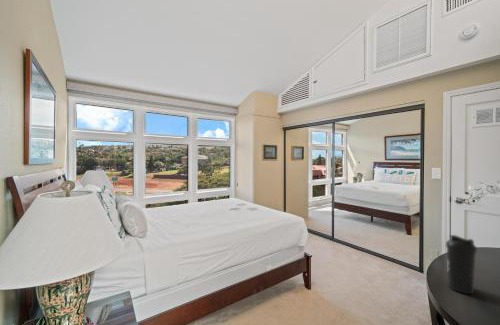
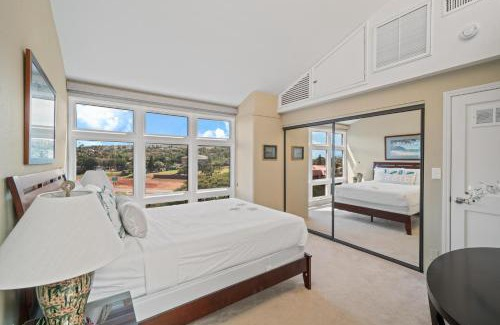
- water bottle (460, 263)
